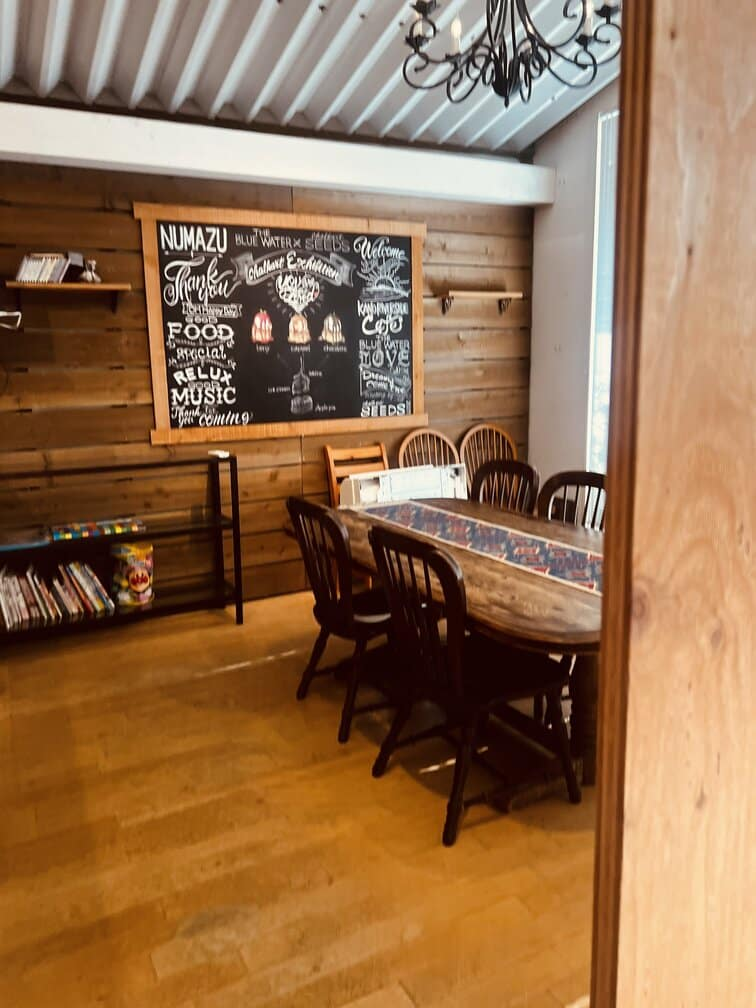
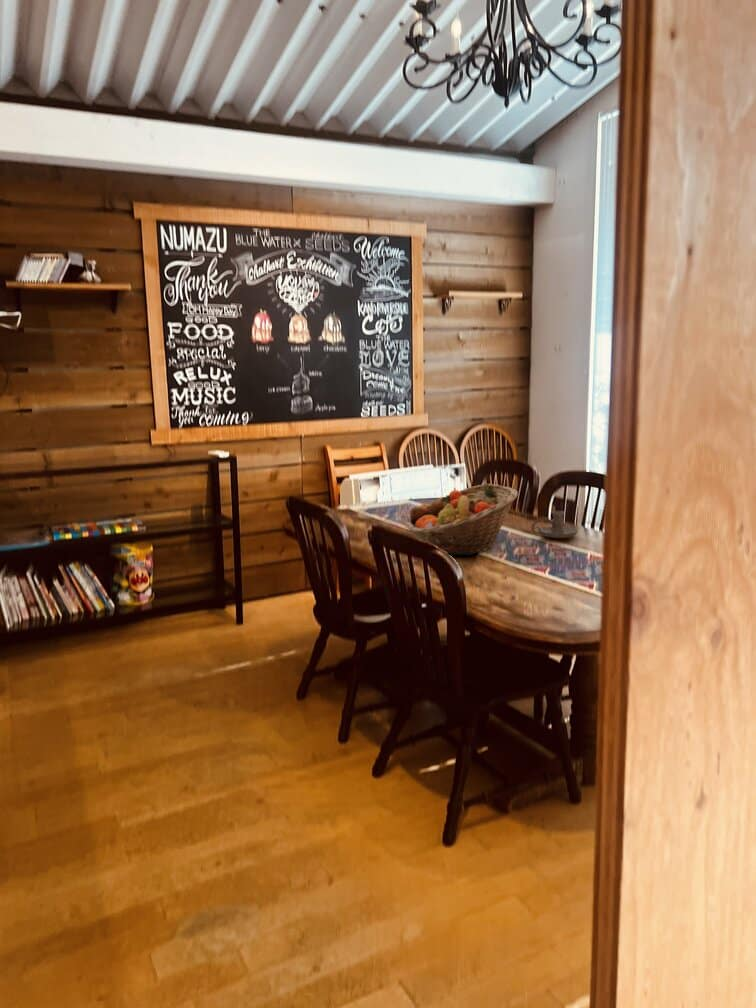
+ fruit basket (460, 517)
+ candle holder (553, 524)
